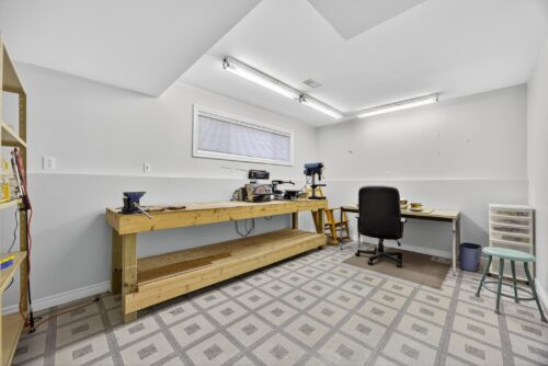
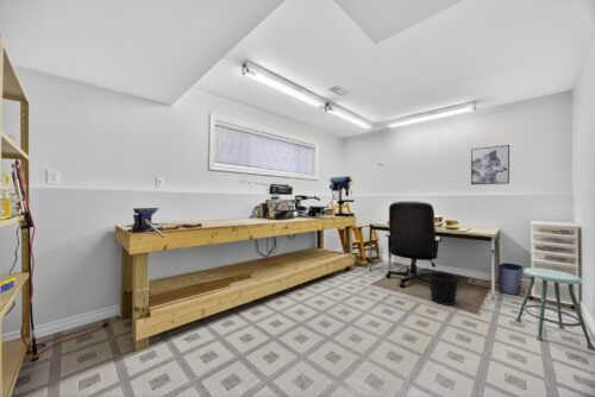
+ trash can (443, 288)
+ wall art (489, 165)
